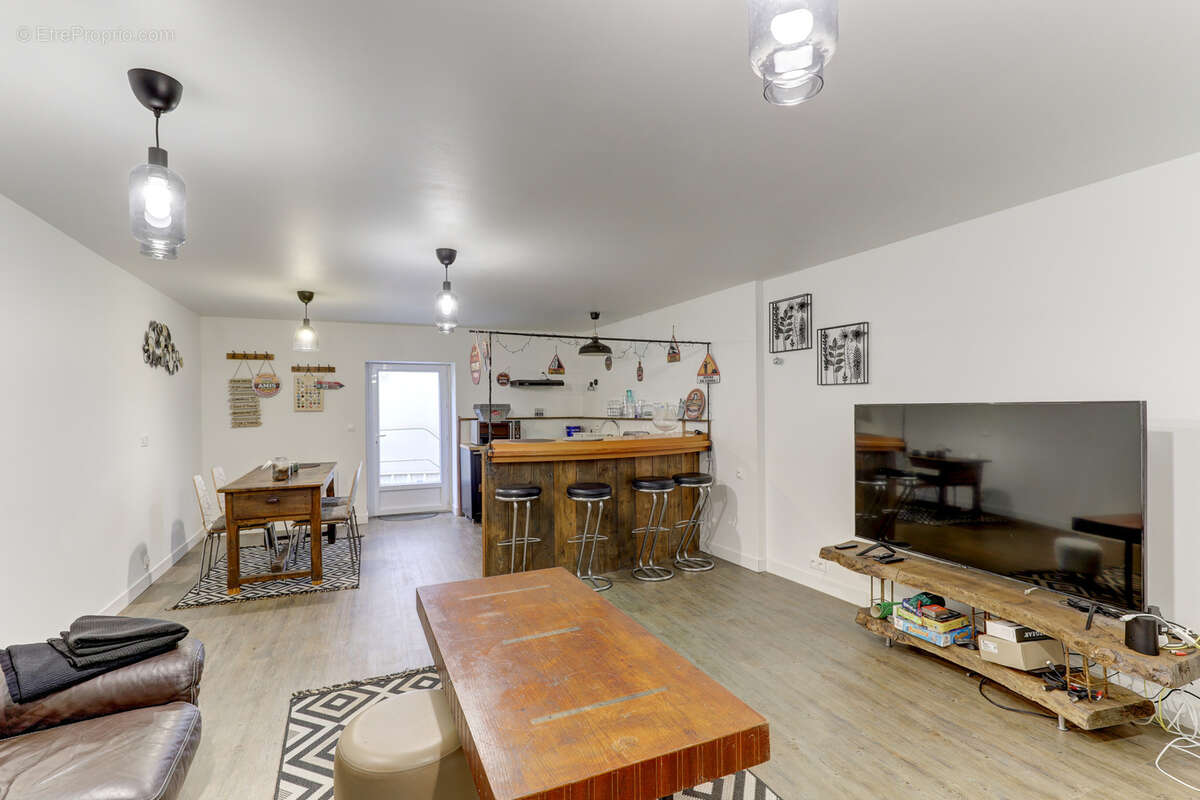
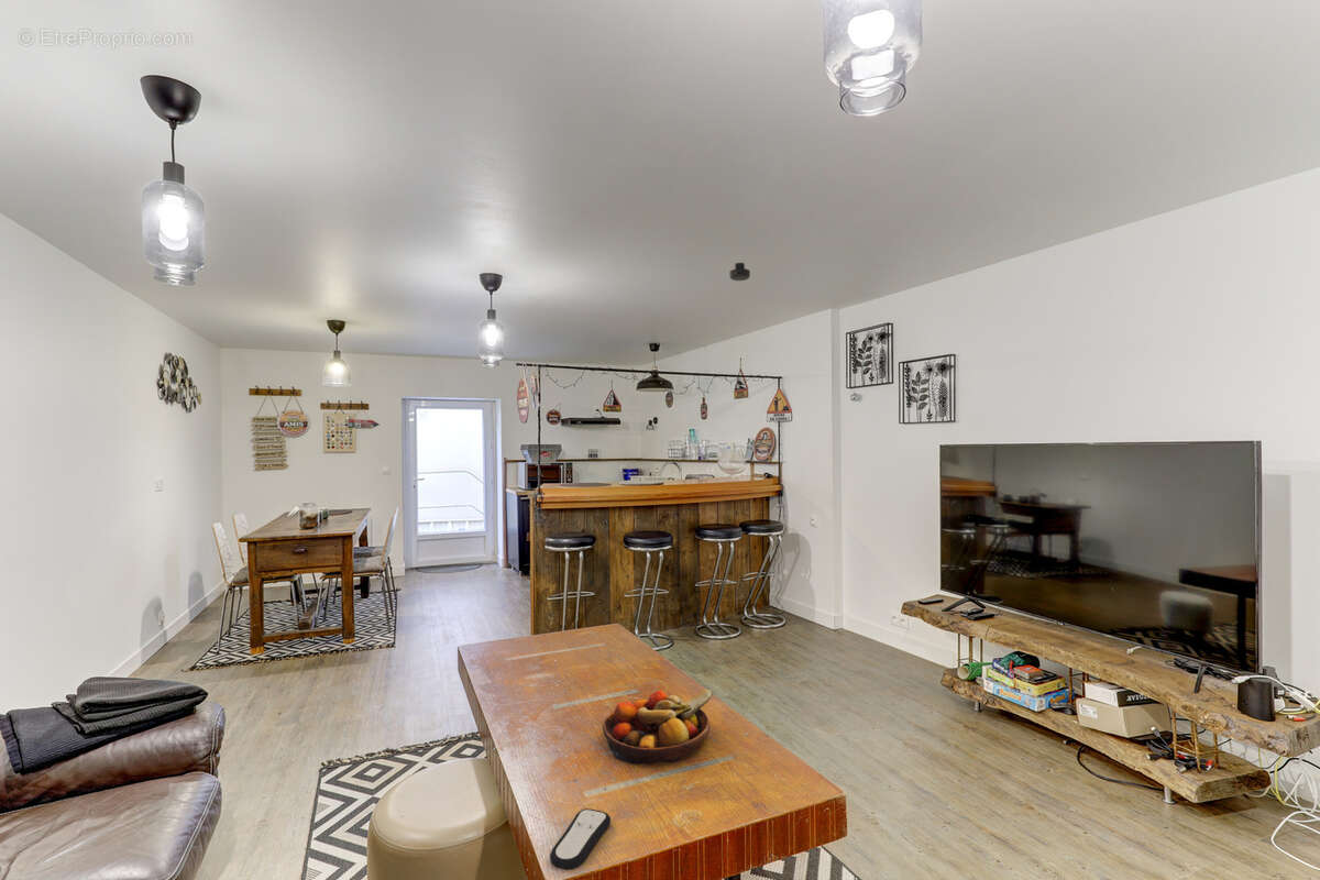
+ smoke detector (739, 271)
+ remote control (580, 837)
+ fruit bowl (657, 716)
